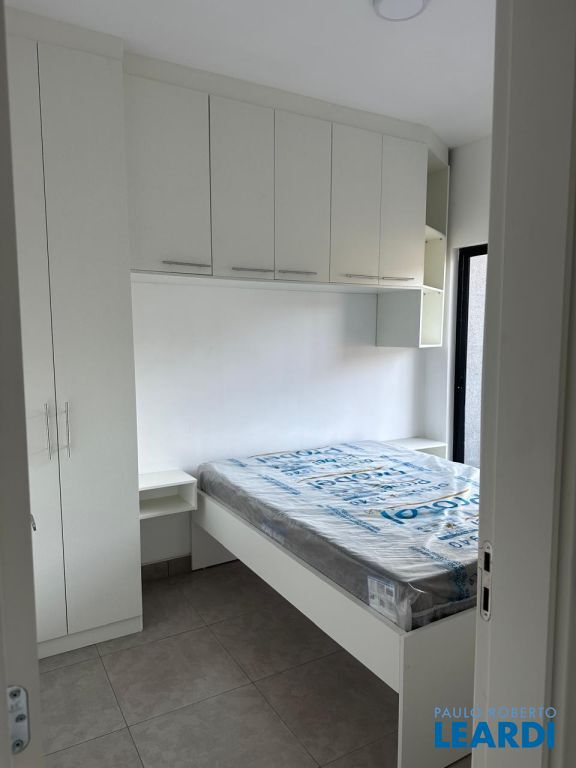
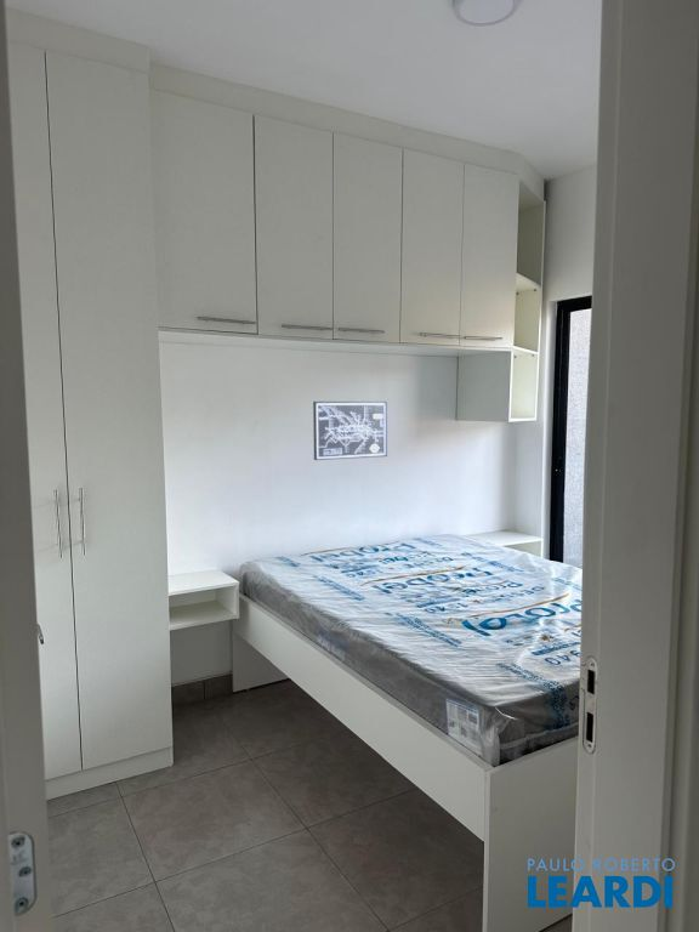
+ wall art (351, 430)
